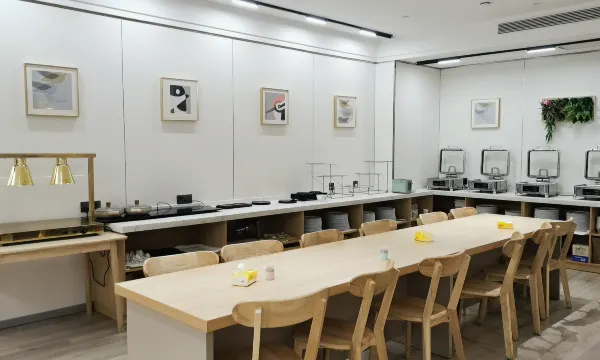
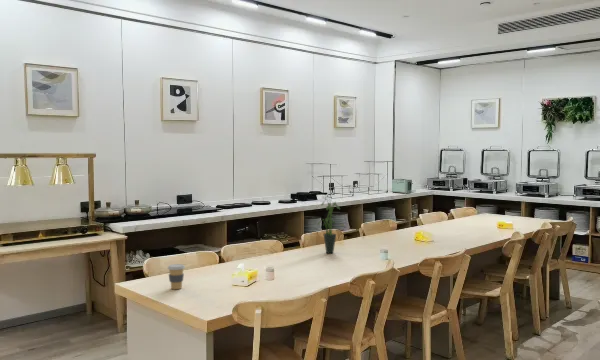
+ coffee cup (176, 276)
+ potted plant (329, 226)
